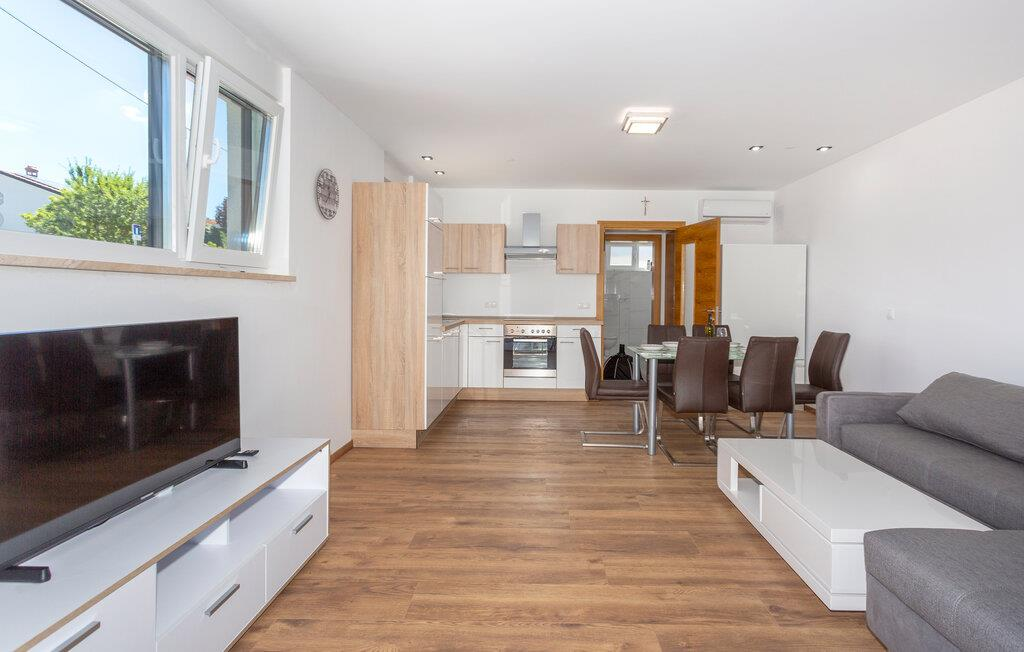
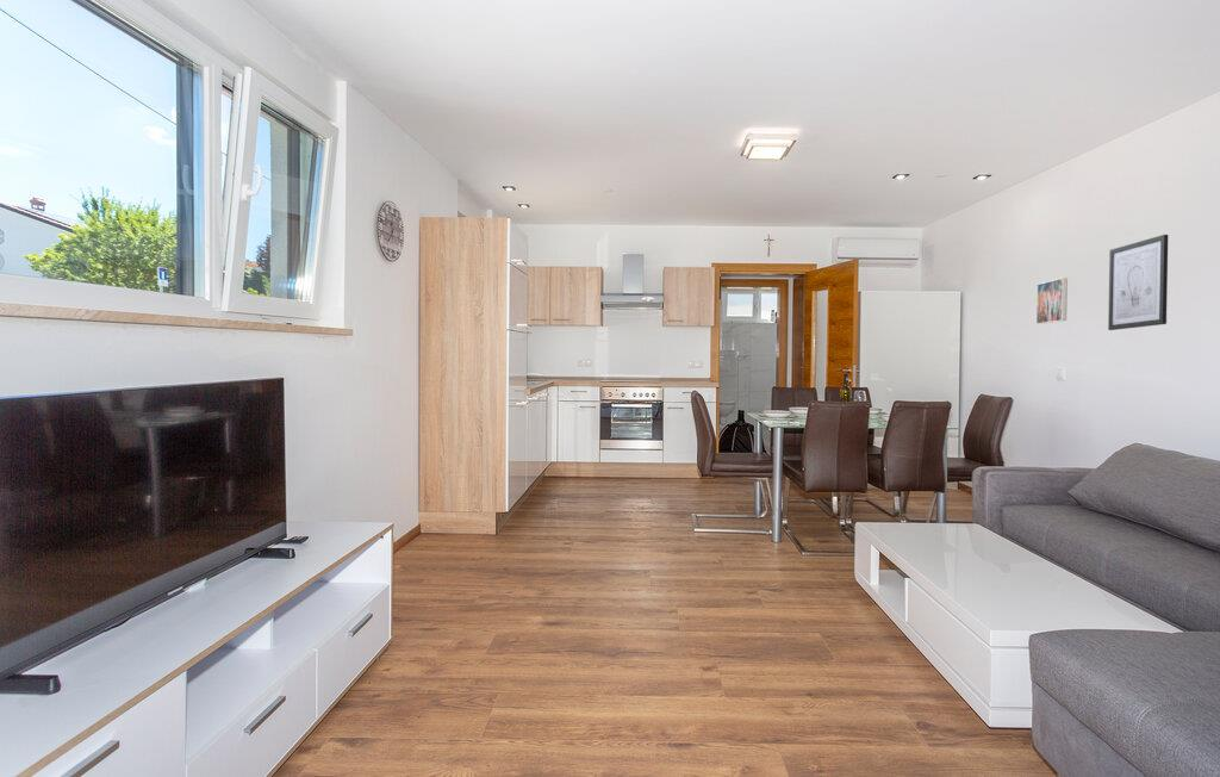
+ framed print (1051, 302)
+ wall art (1135, 285)
